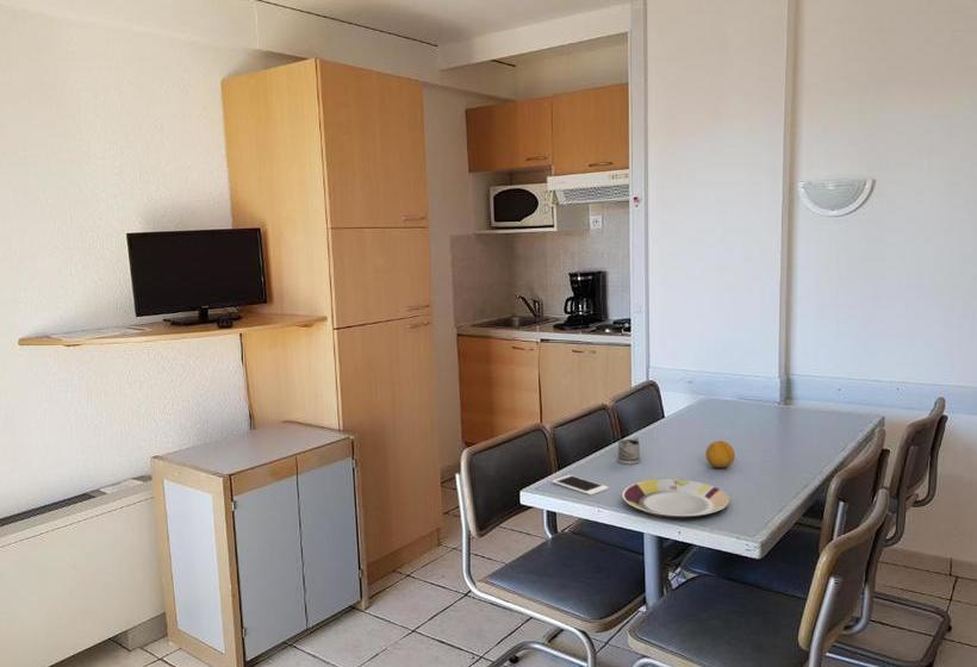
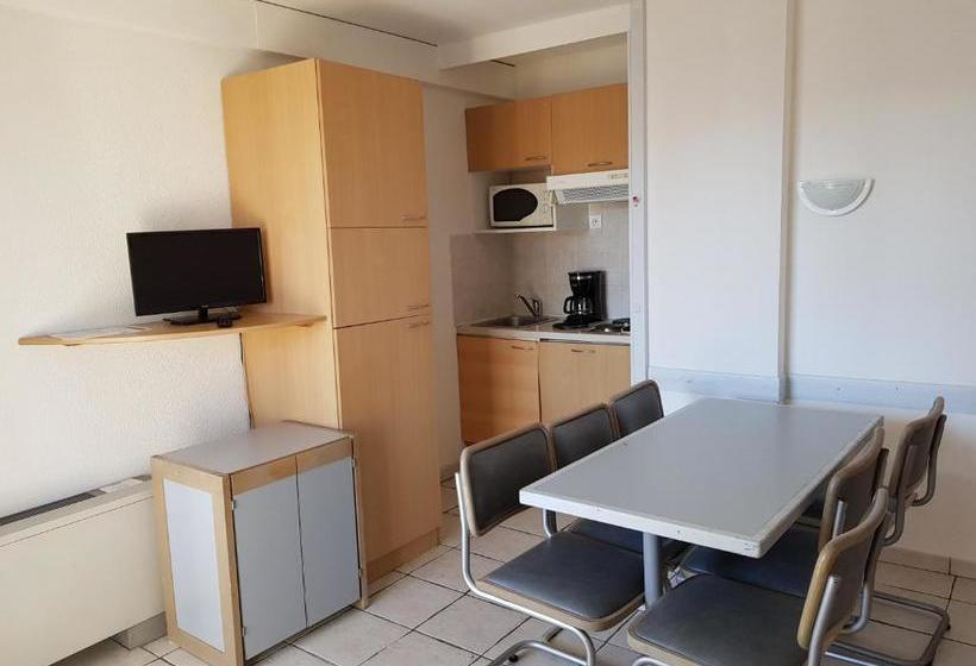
- cell phone (579, 484)
- fruit (720, 454)
- tea glass holder (630, 448)
- plate (674, 499)
